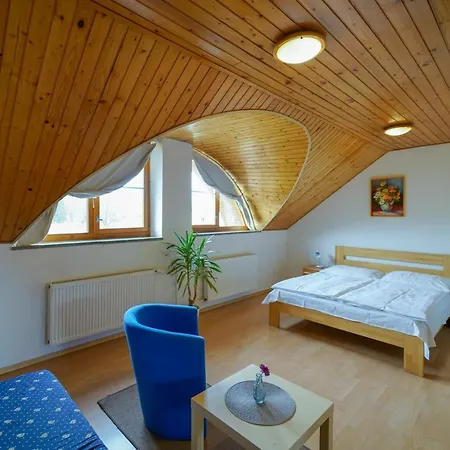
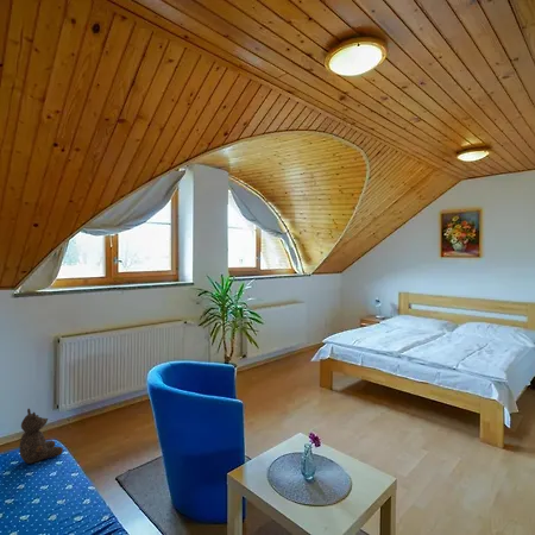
+ stuffed bear (40, 432)
